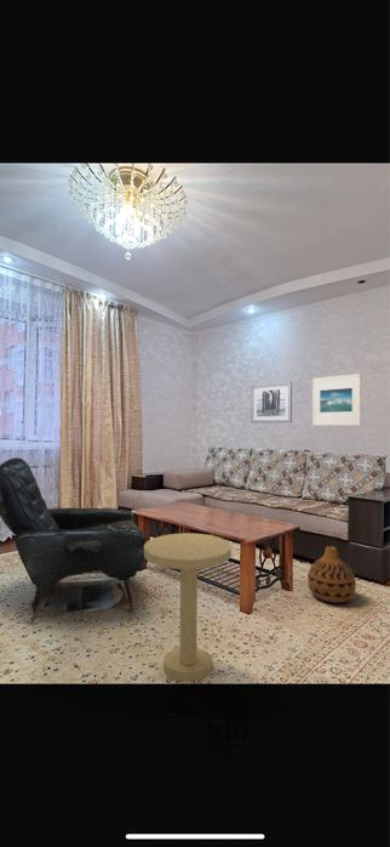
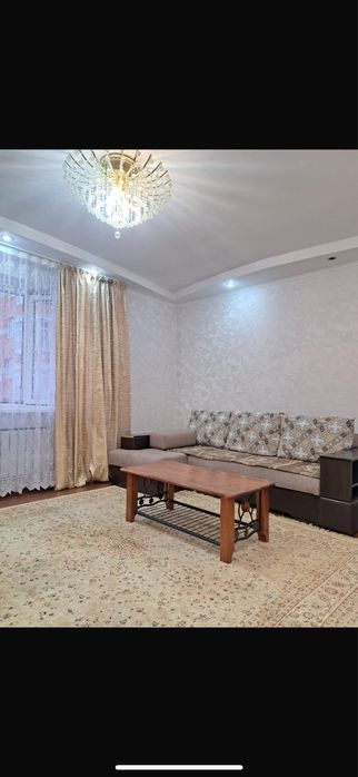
- side table (187, 606)
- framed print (335, 400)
- armchair (81, 527)
- vase (331, 572)
- wall art (270, 403)
